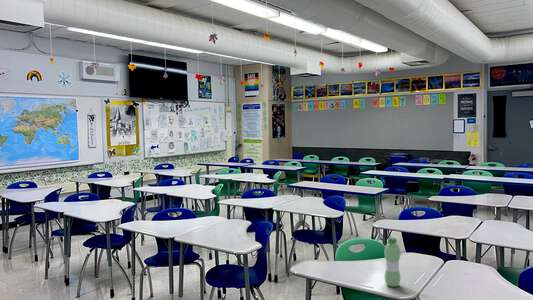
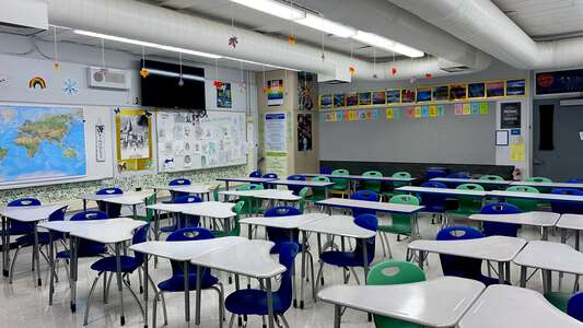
- water bottle (392, 261)
